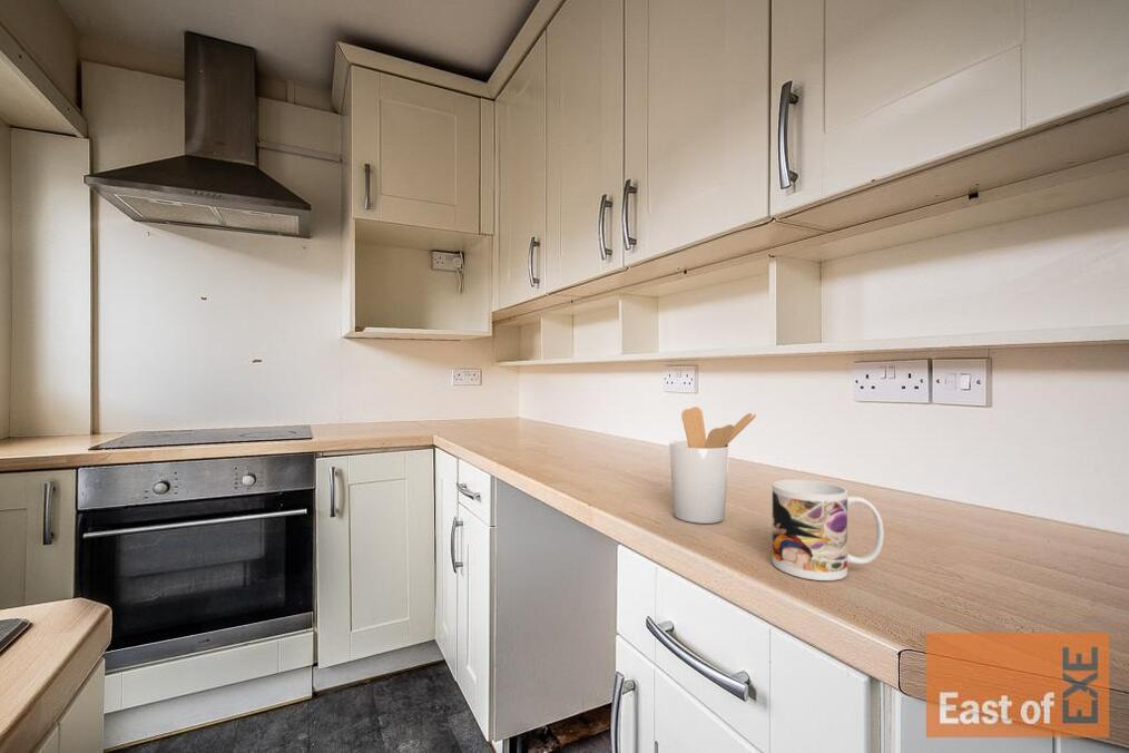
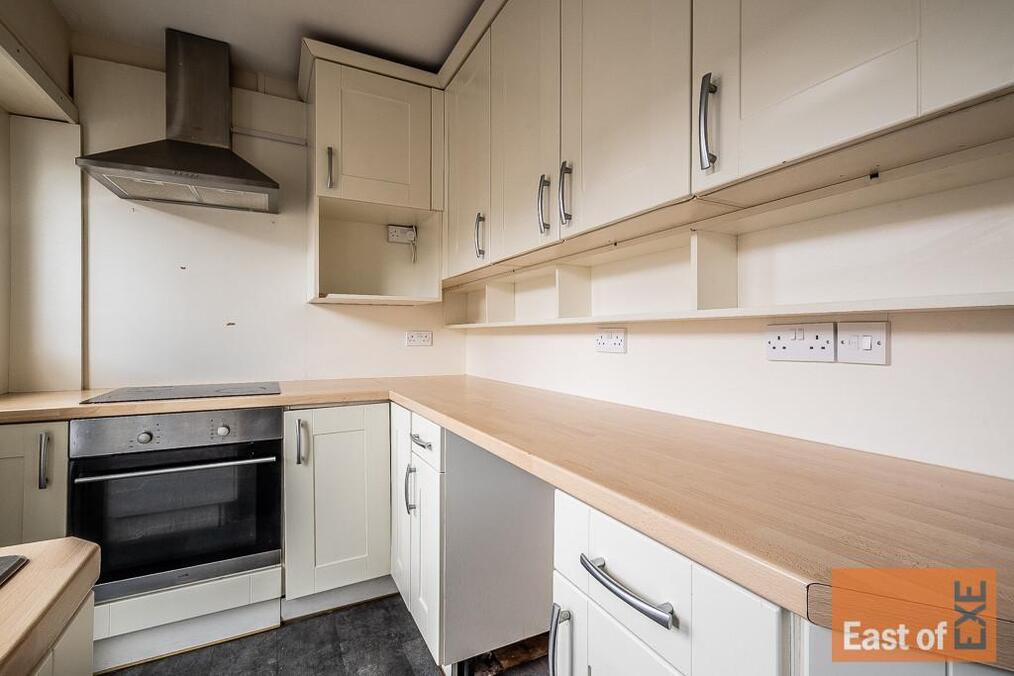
- utensil holder (714, 462)
- mug (825, 528)
